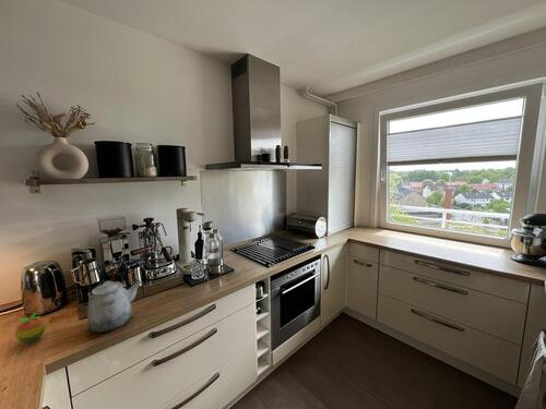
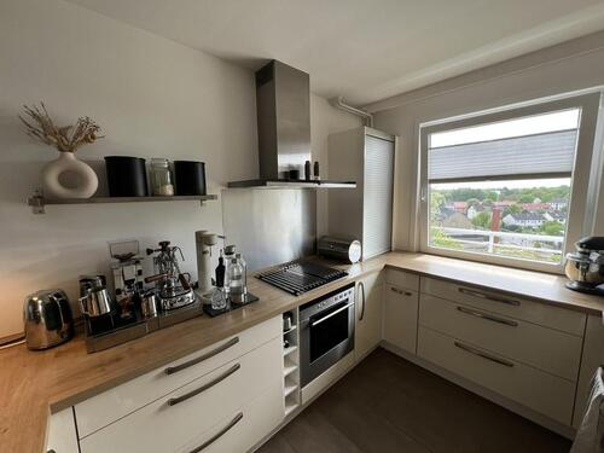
- kettle (116, 291)
- fruit (31, 327)
